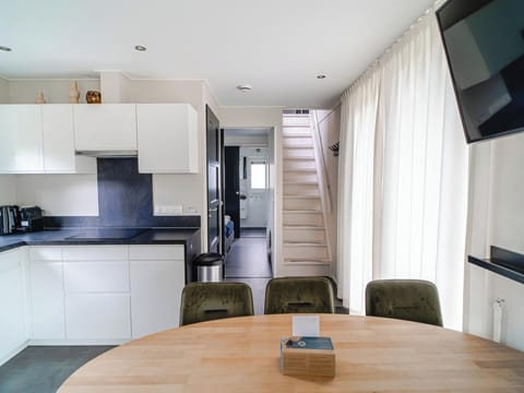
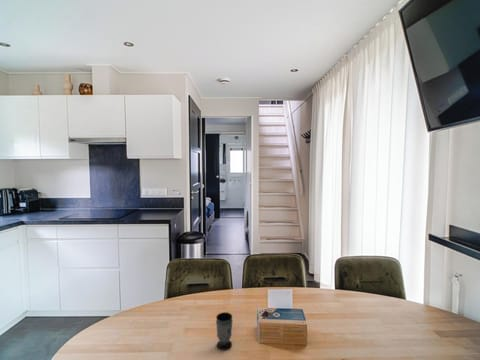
+ cup (224, 330)
